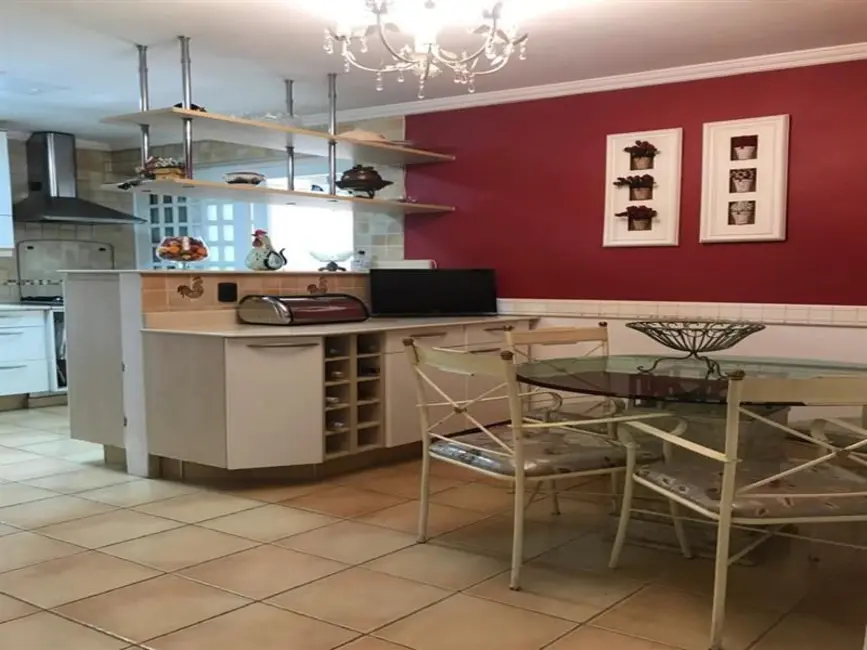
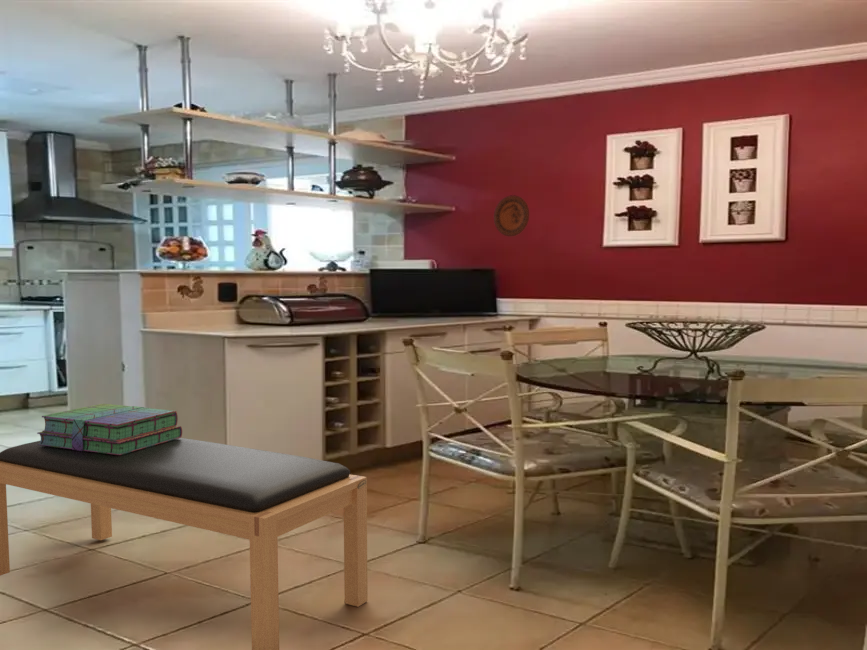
+ decorative plate (511, 216)
+ stack of books (111, 426)
+ bench (167, 520)
